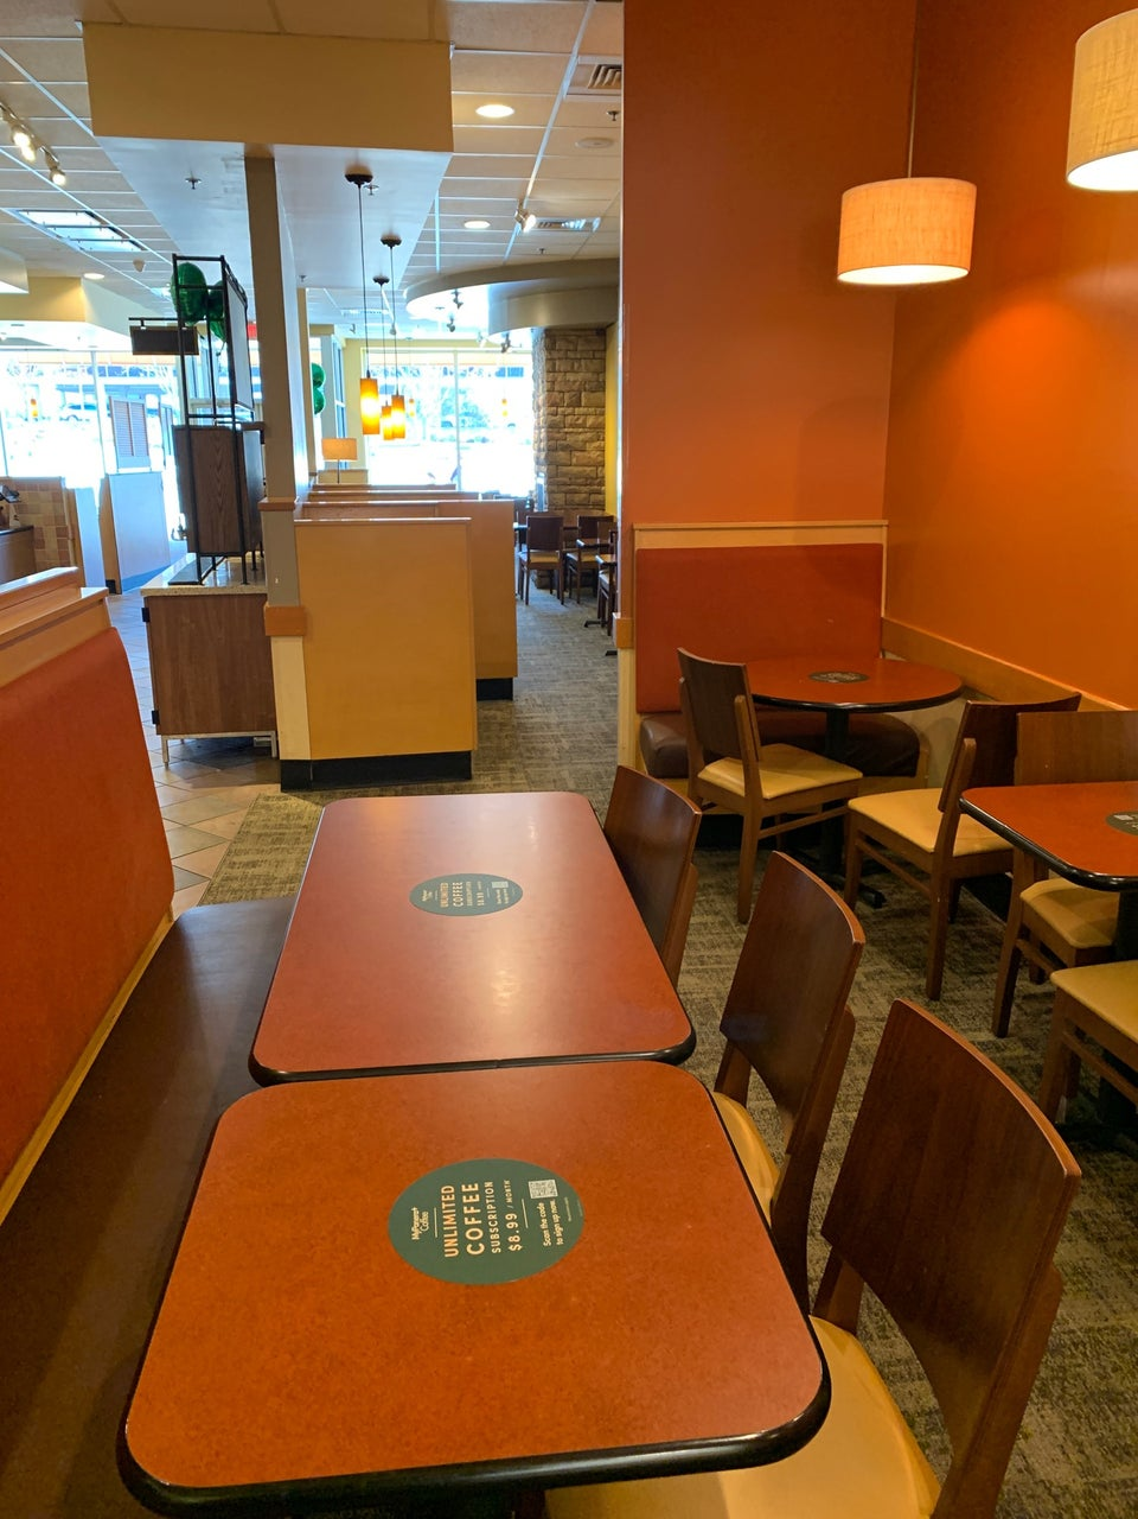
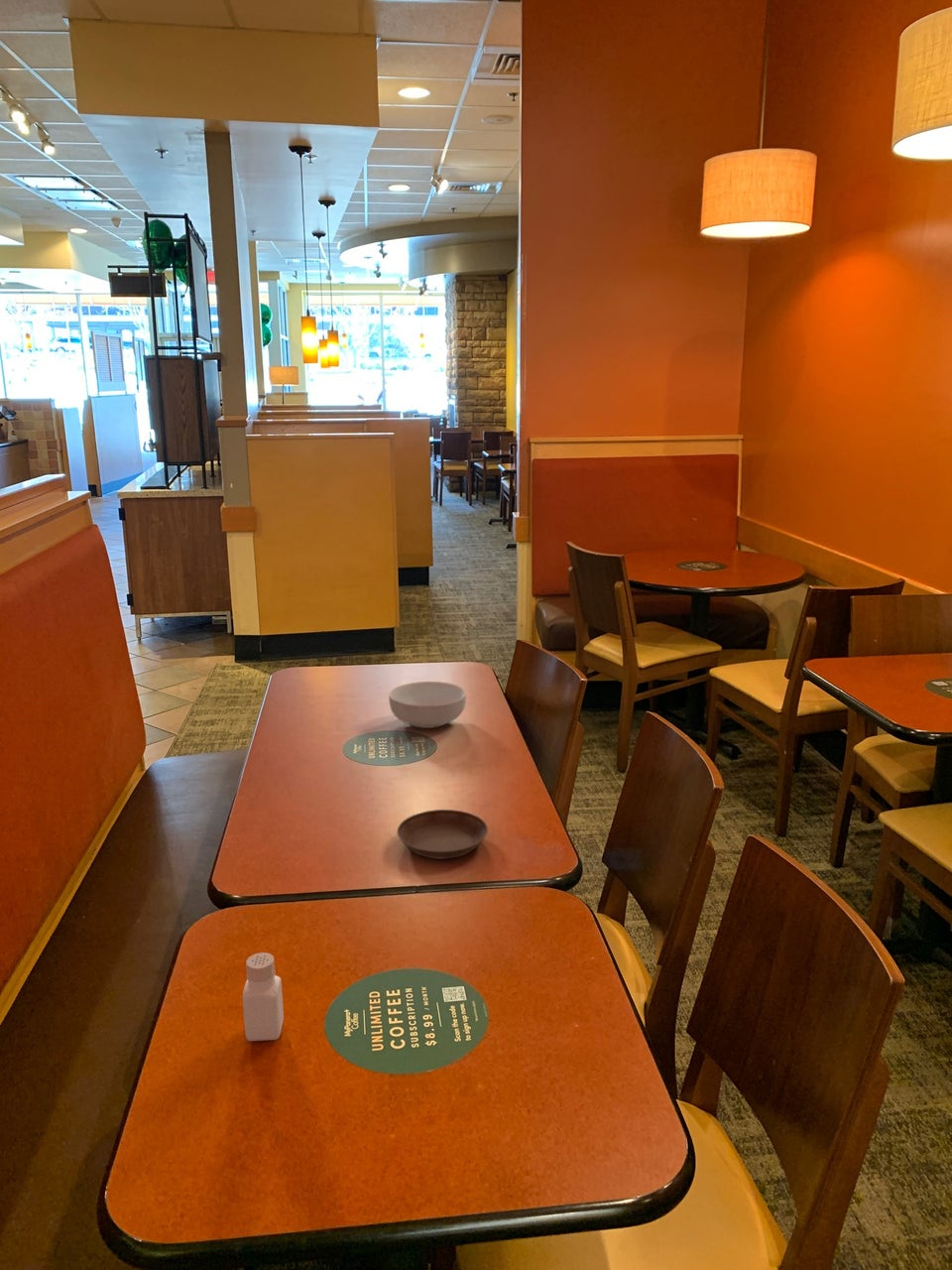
+ cereal bowl (427, 707)
+ saucer (442, 835)
+ pepper shaker (262, 995)
